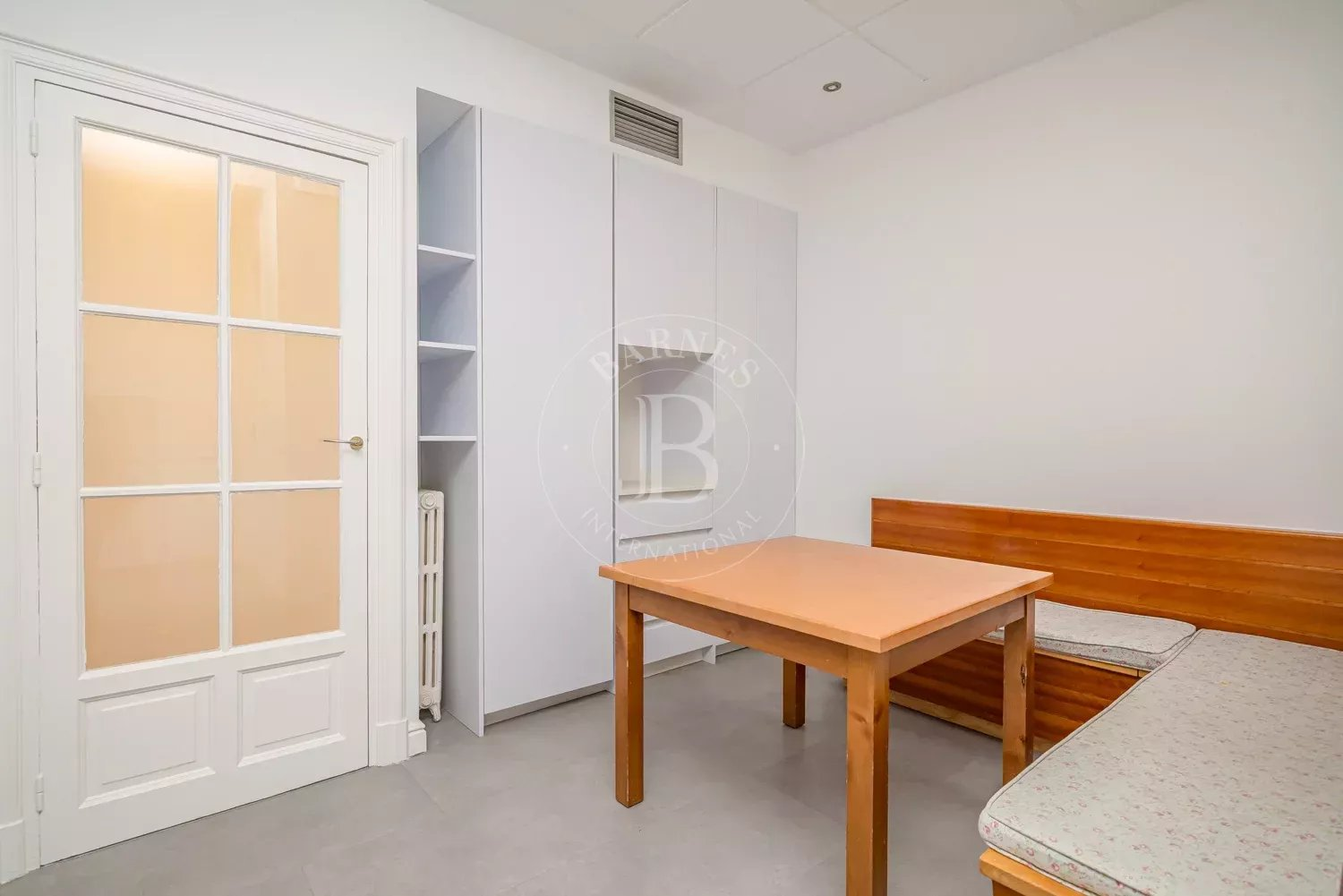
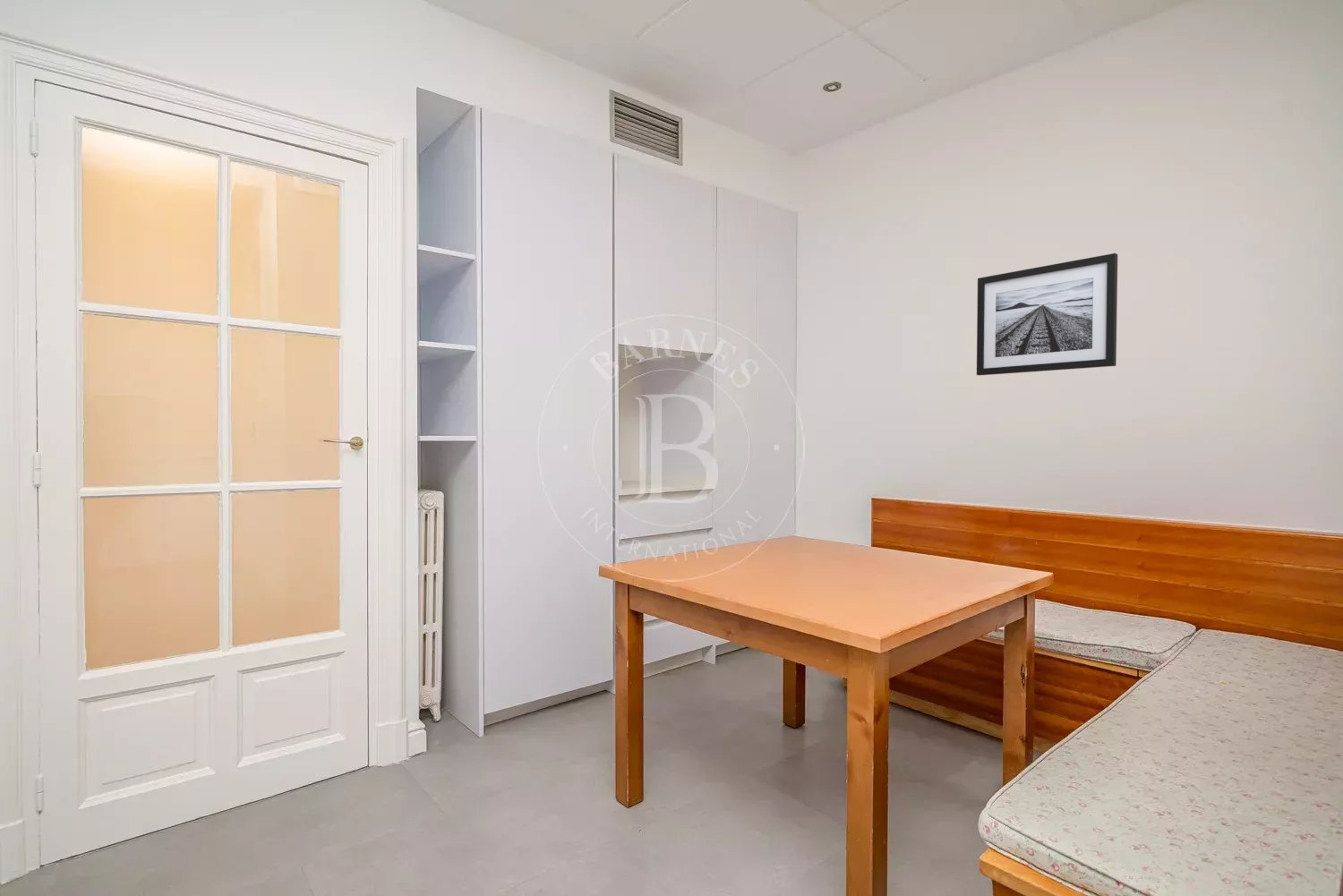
+ wall art (1041, 319)
